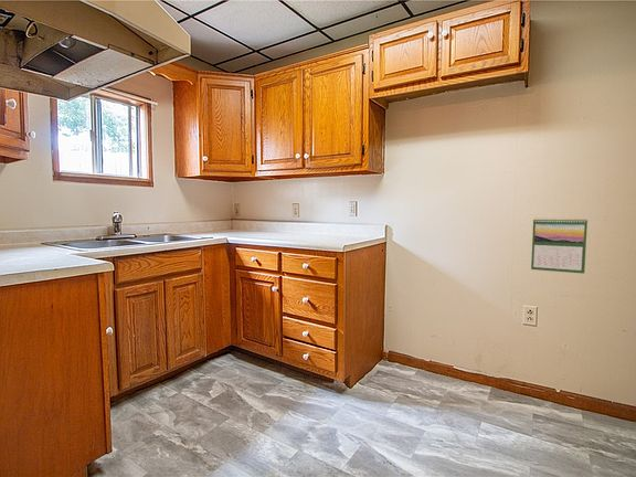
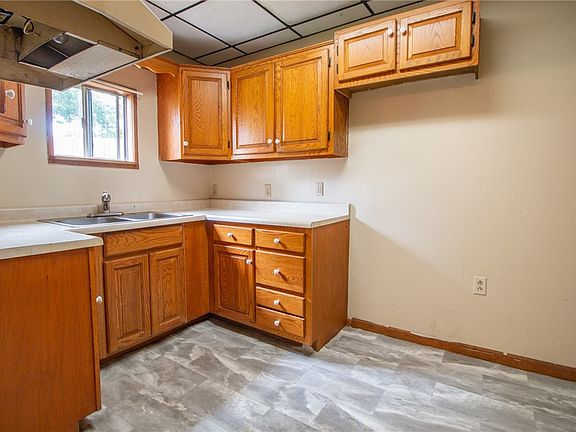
- calendar (558, 244)
